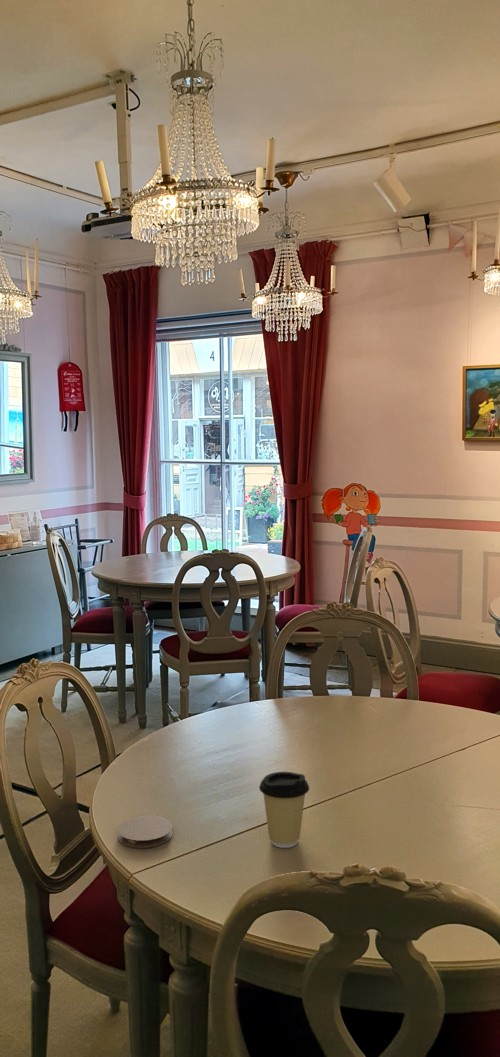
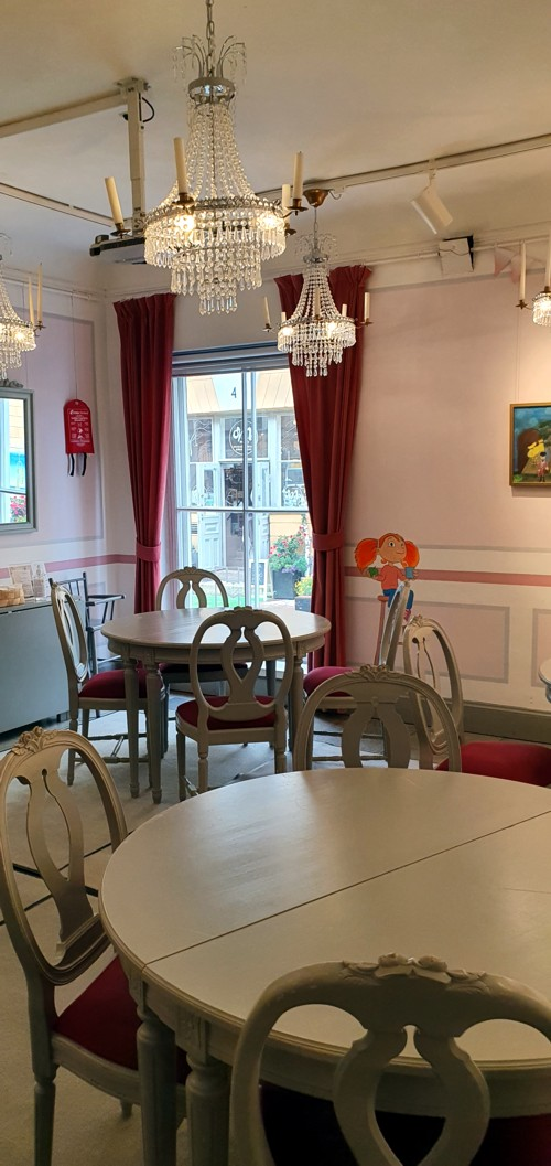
- coffee cup (284, 809)
- coaster (145, 831)
